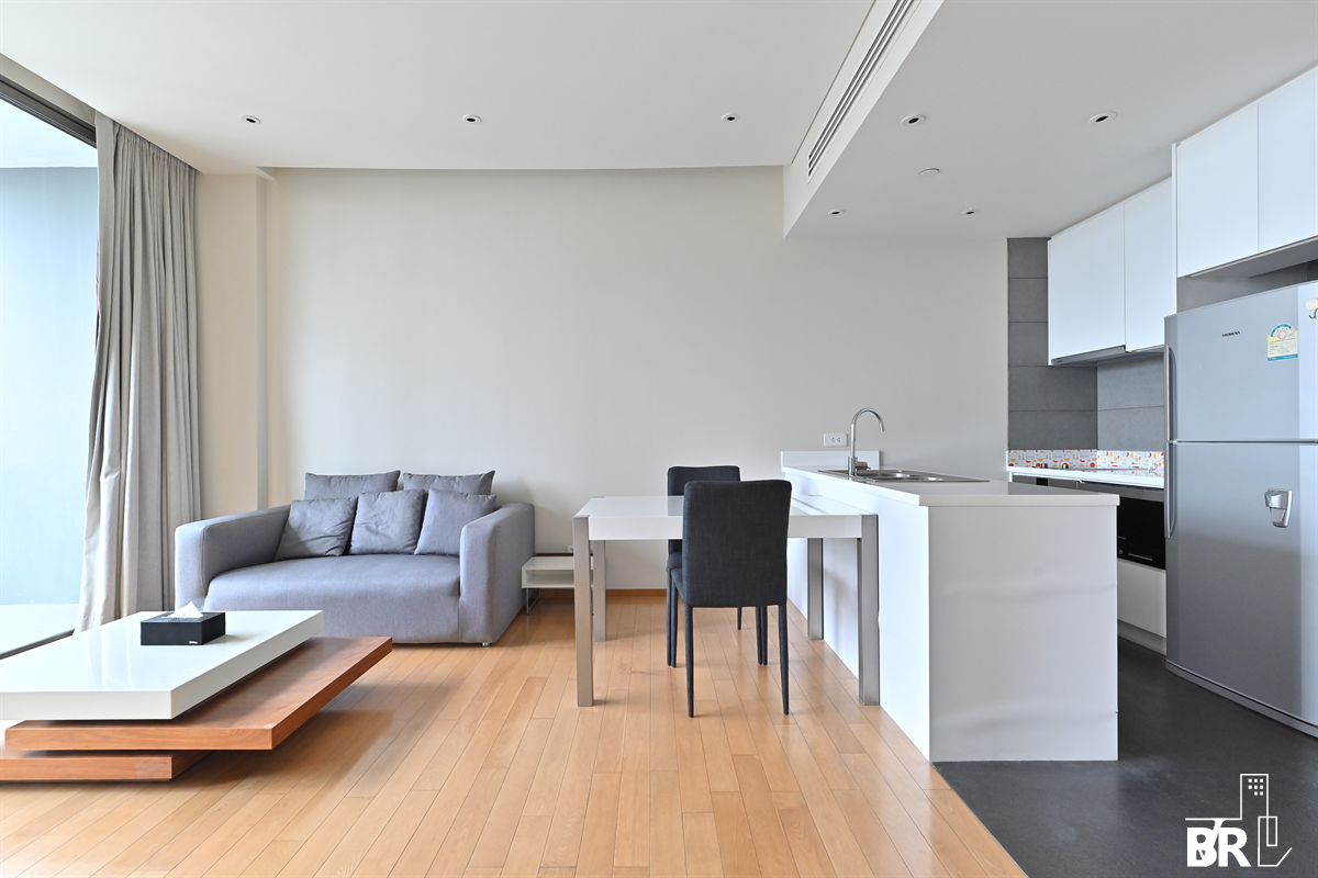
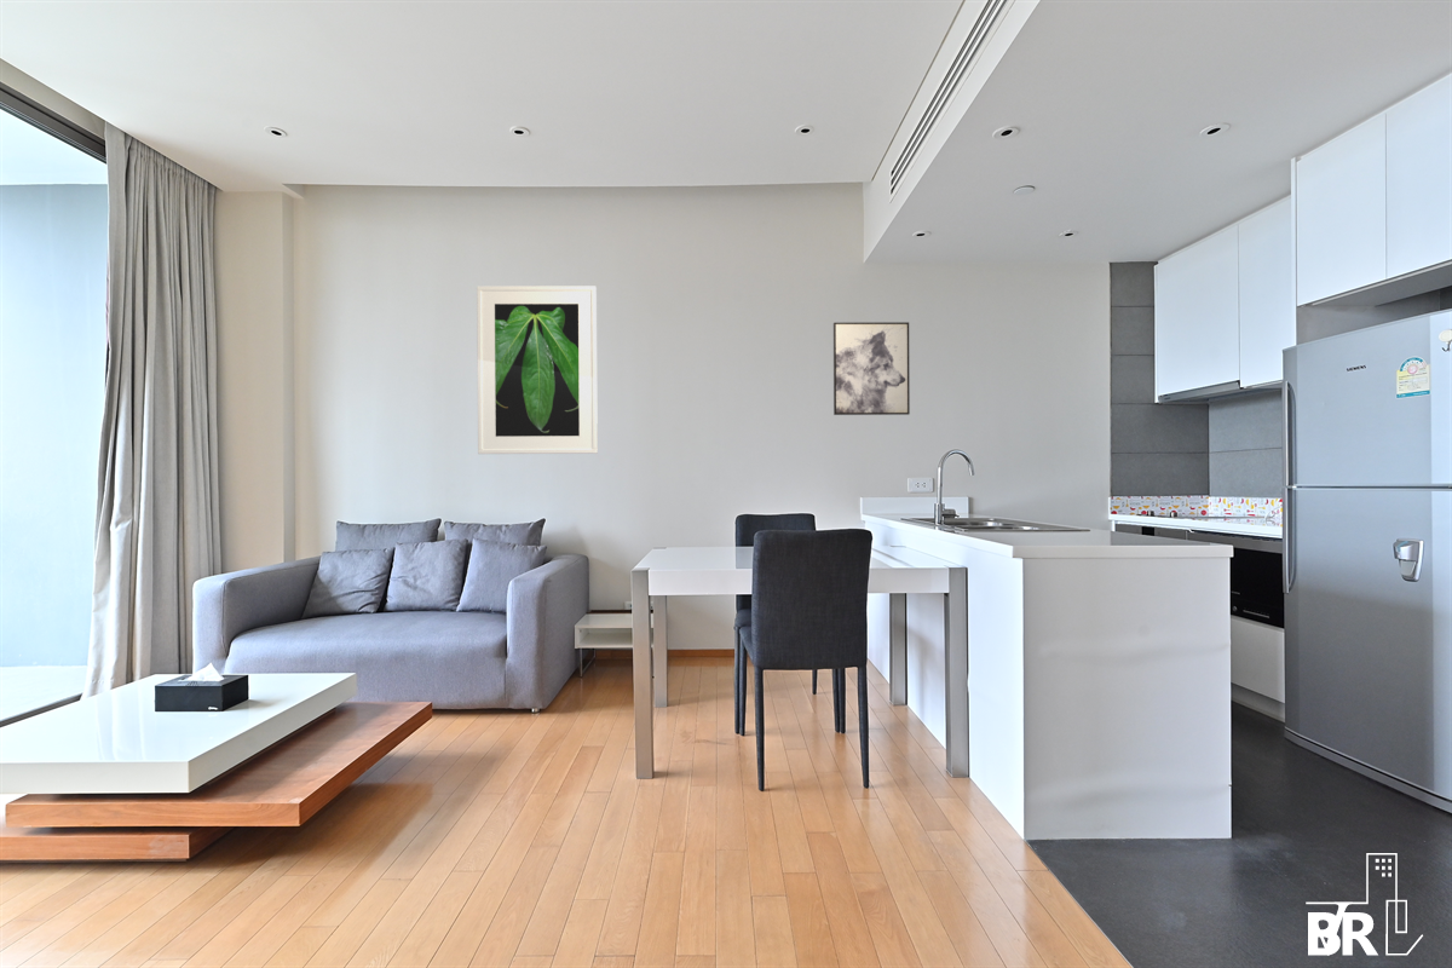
+ wall art (871, 368)
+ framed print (537, 369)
